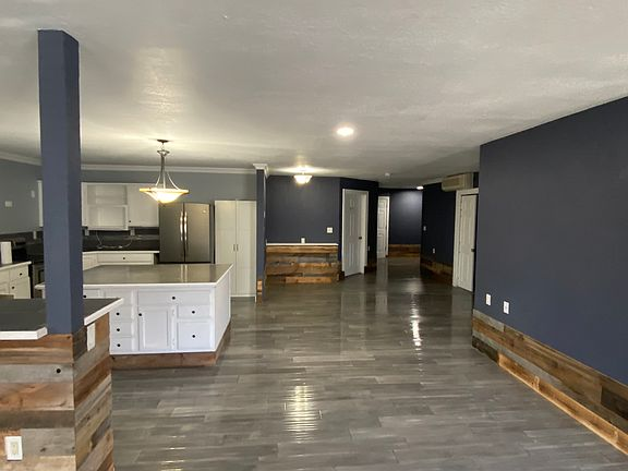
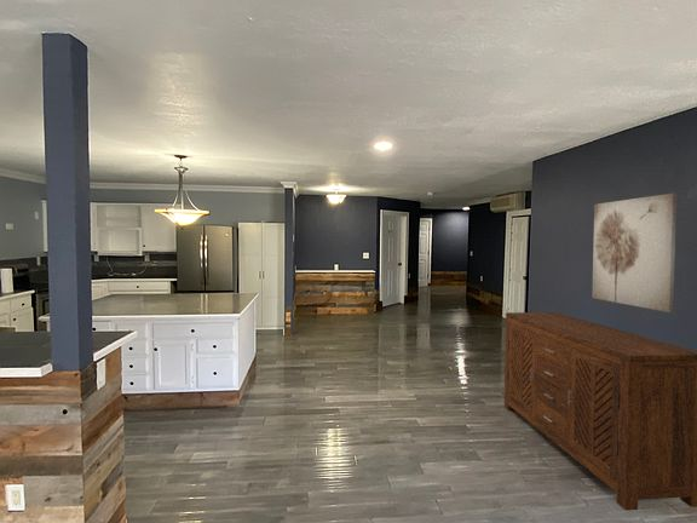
+ sideboard (580, 387)
+ wall art (629, 252)
